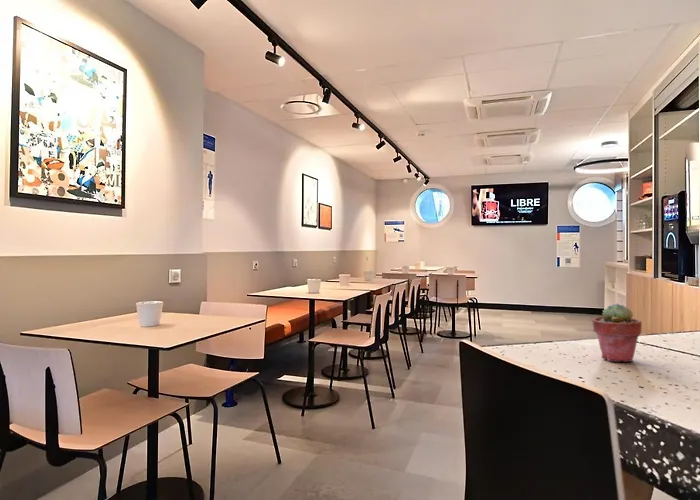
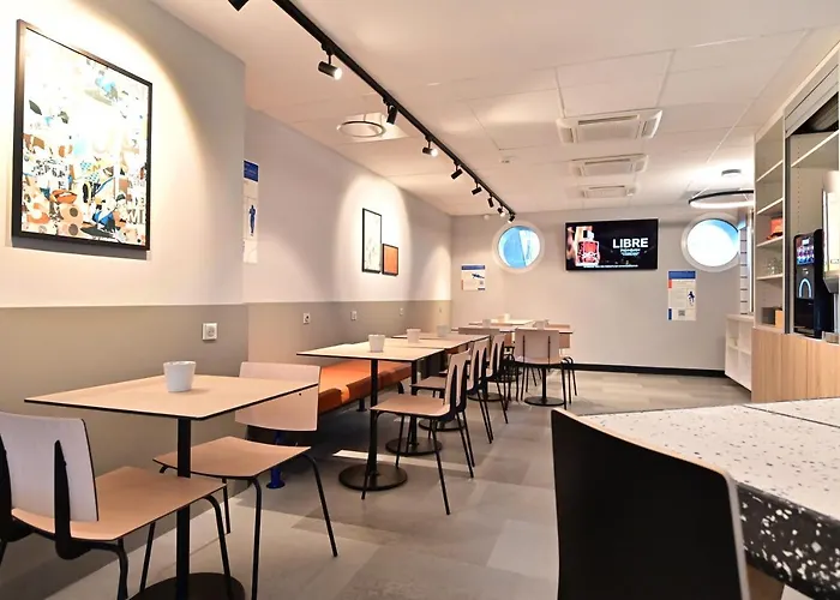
- potted succulent (616, 331)
